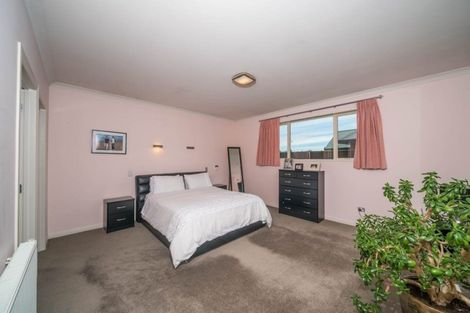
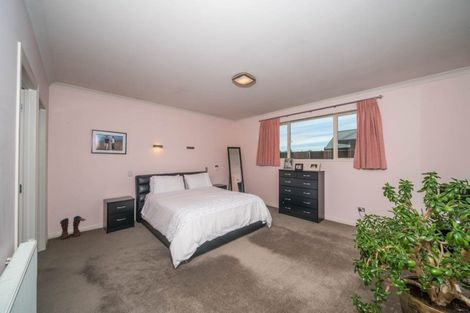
+ boots (73, 226)
